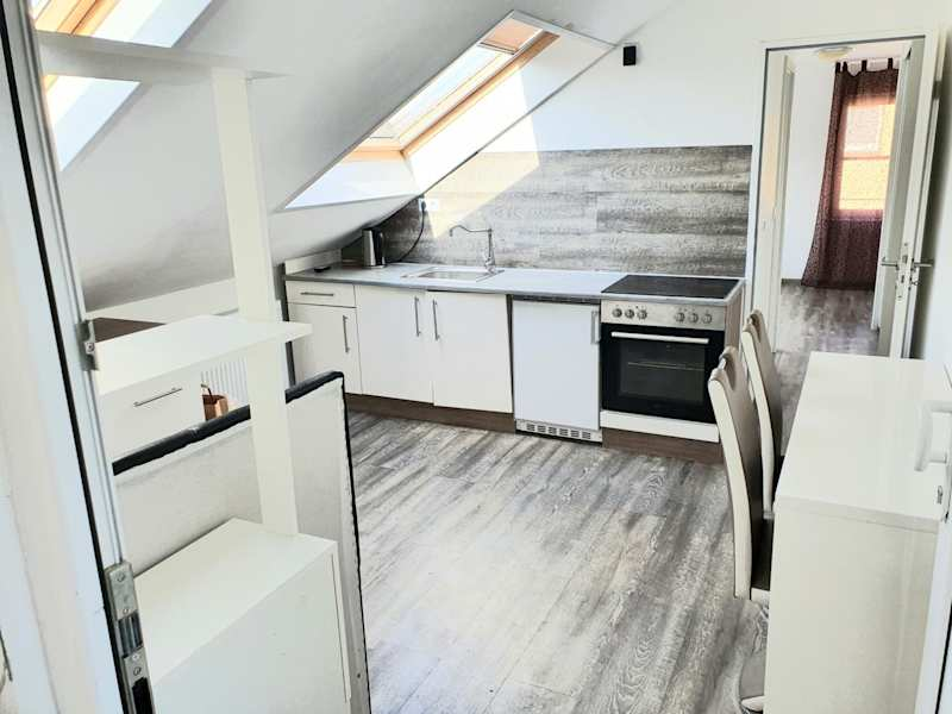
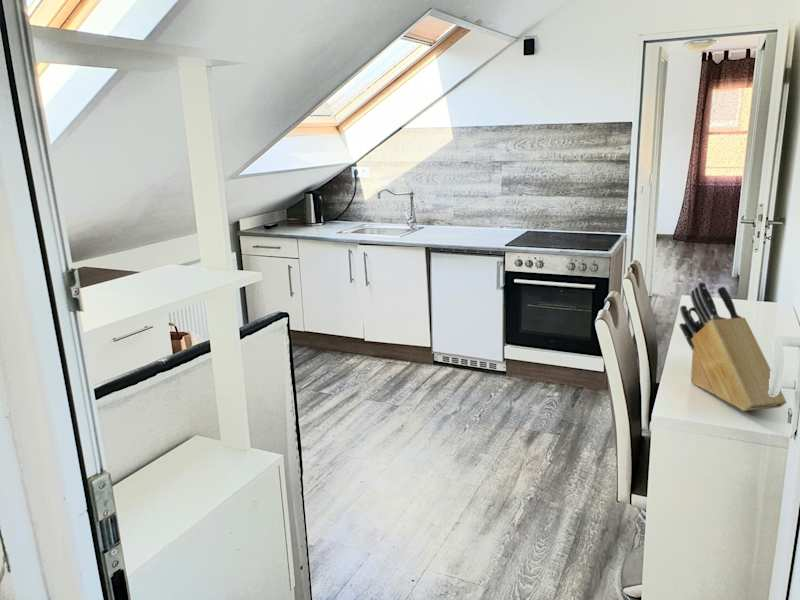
+ knife block (728, 340)
